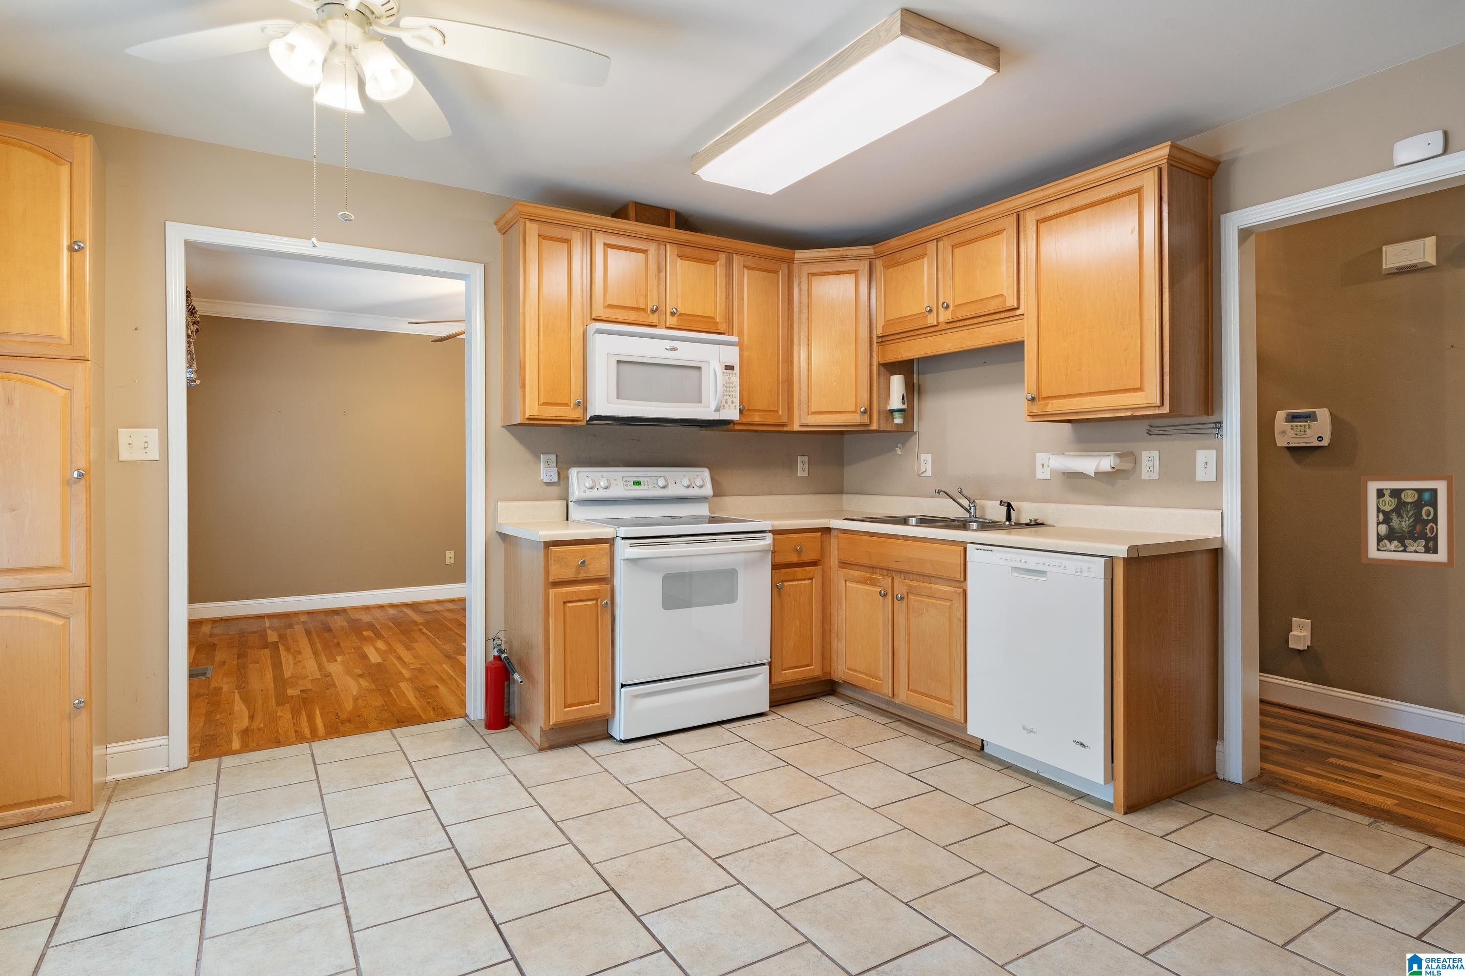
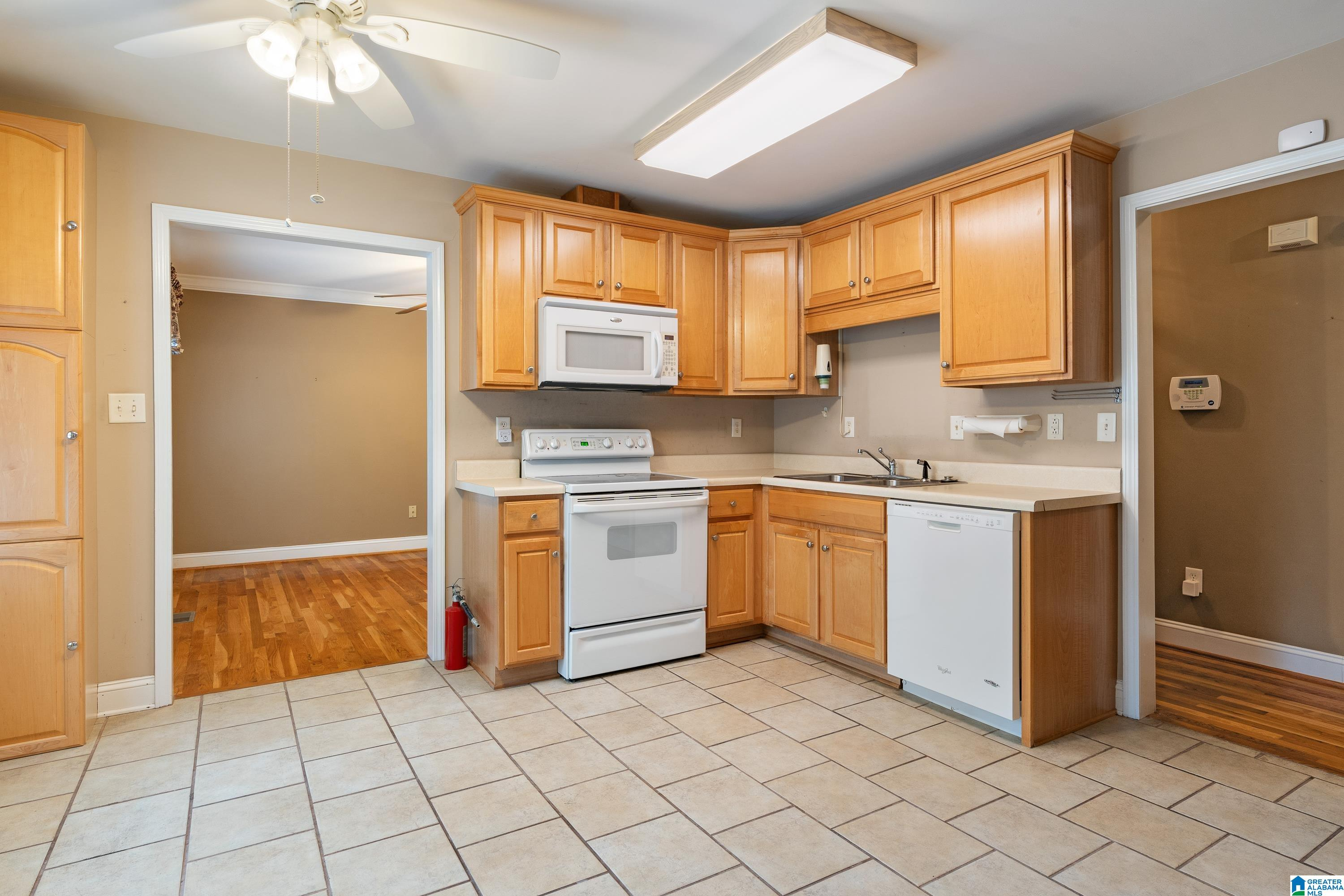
- wall art (1406, 521)
